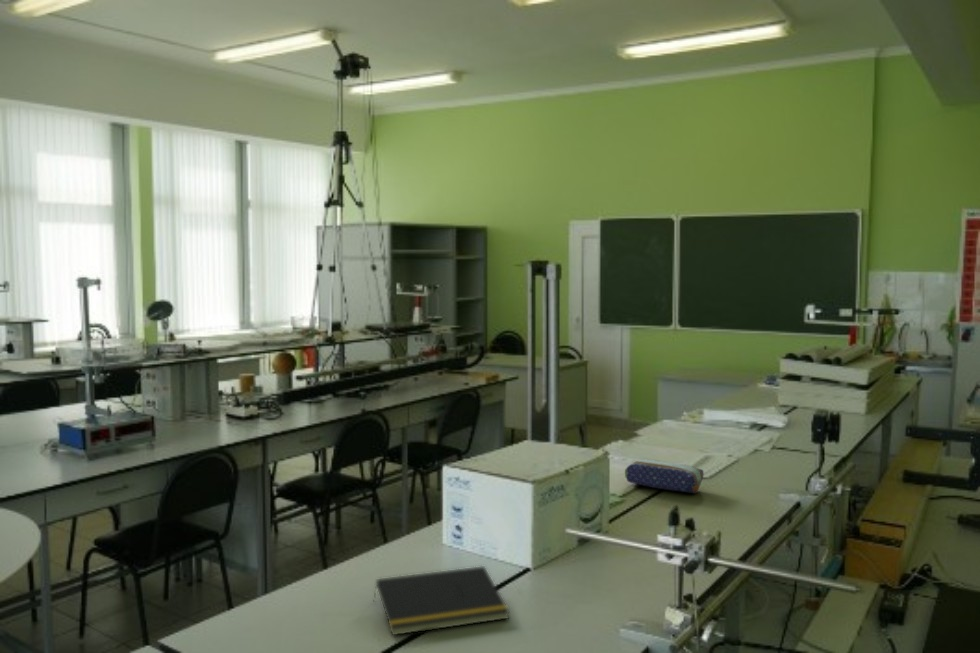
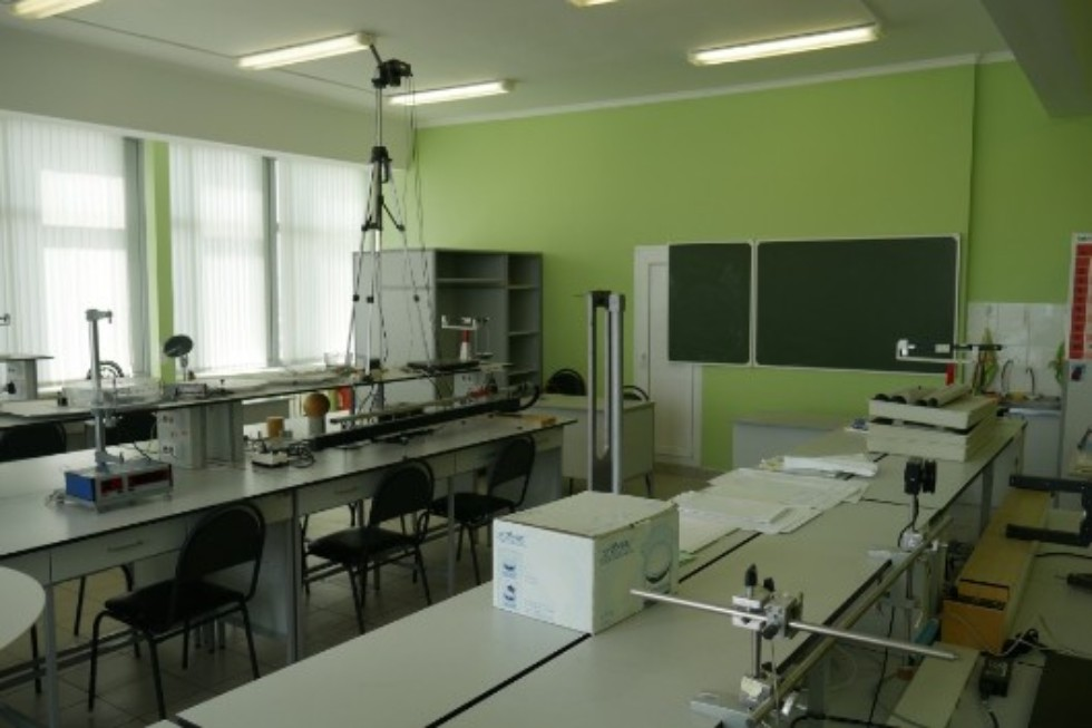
- pencil case (663, 474)
- notepad (441, 598)
